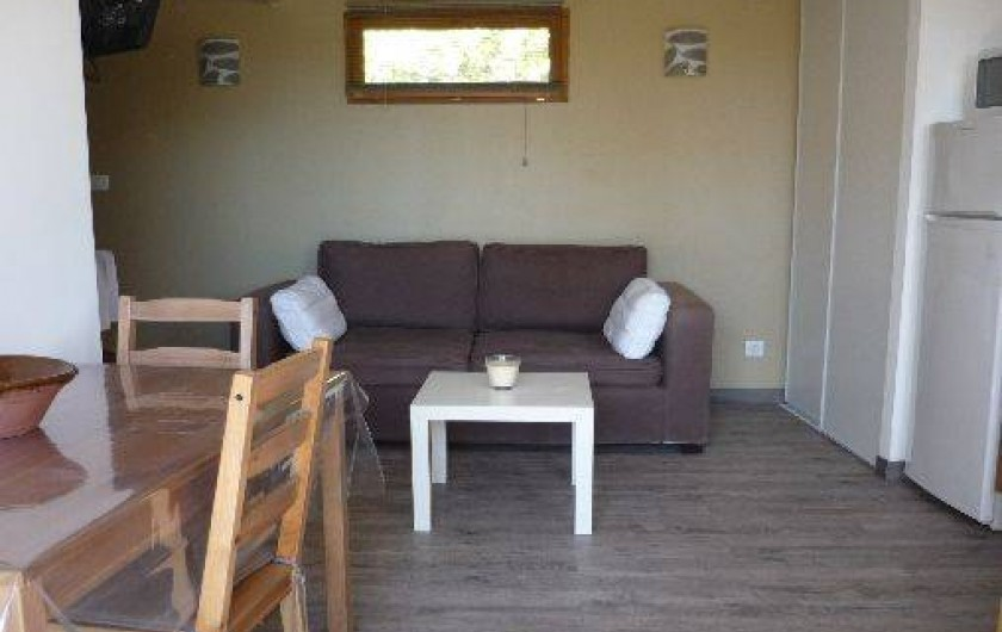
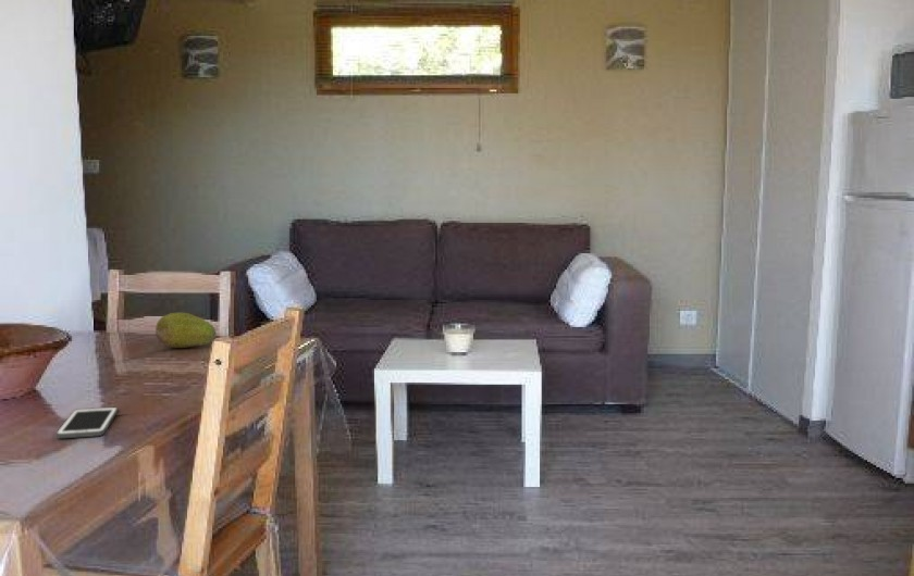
+ cell phone (88, 422)
+ fruit (185, 329)
